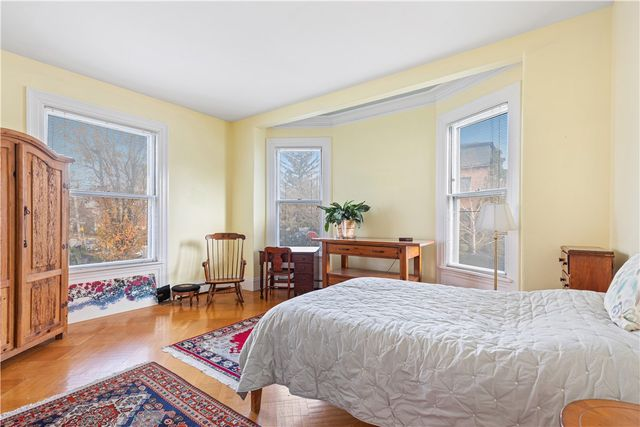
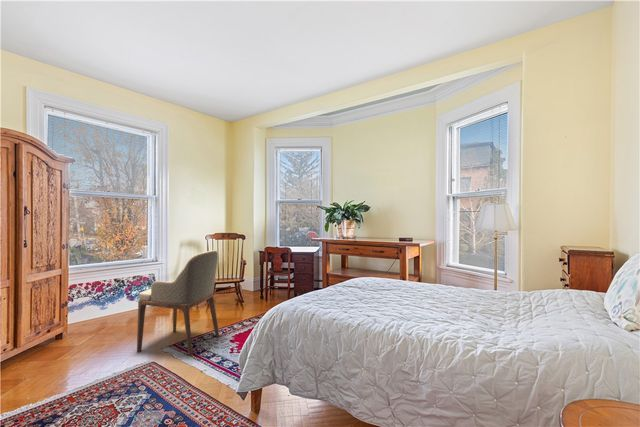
+ armchair (180, 296)
